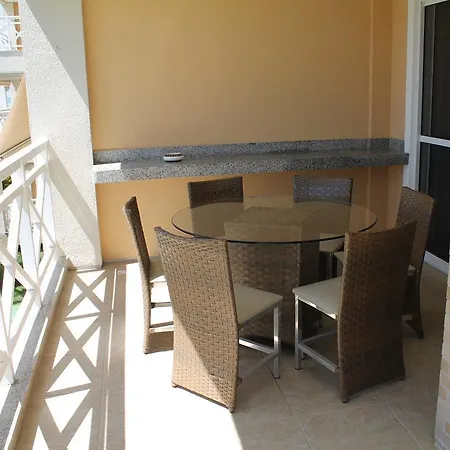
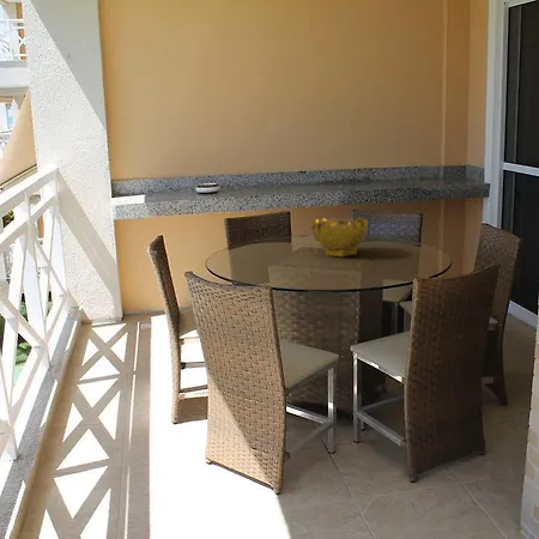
+ decorative bowl (339, 236)
